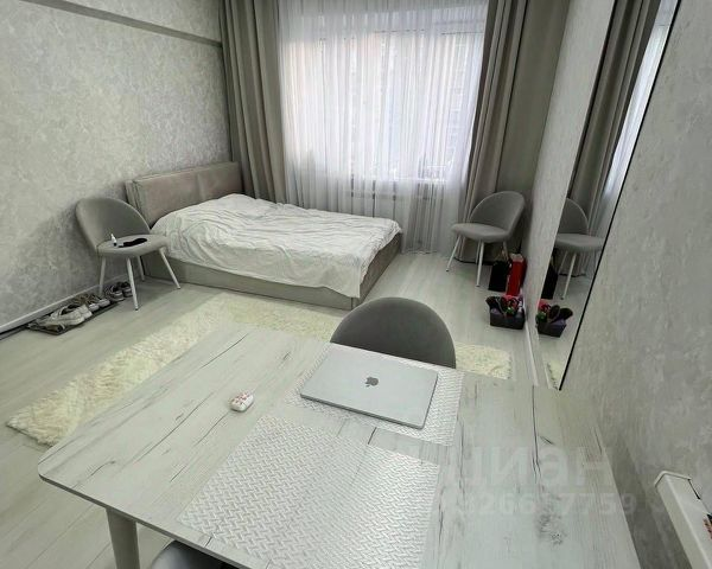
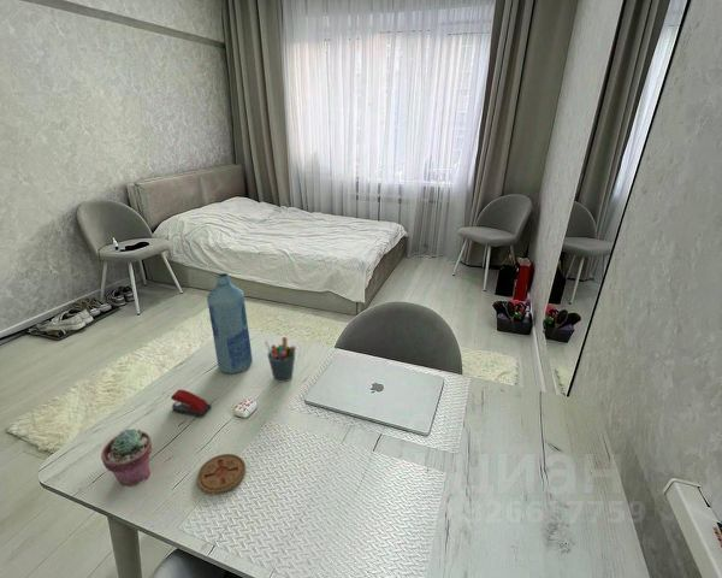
+ stapler (189, 401)
+ potted succulent (129, 454)
+ bottle (229, 322)
+ coaster (221, 472)
+ pen holder (282, 358)
